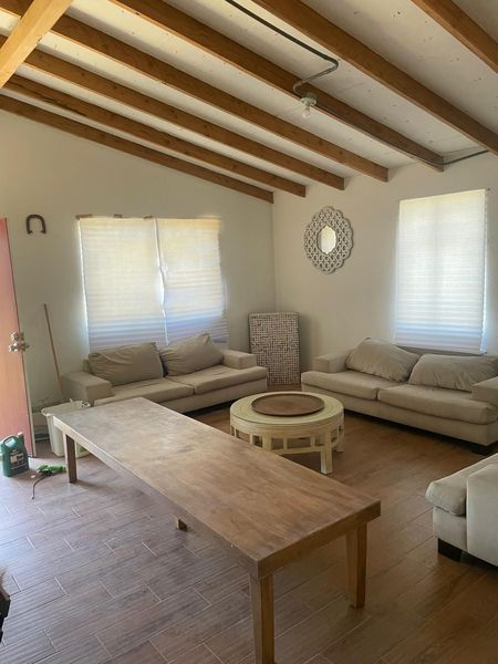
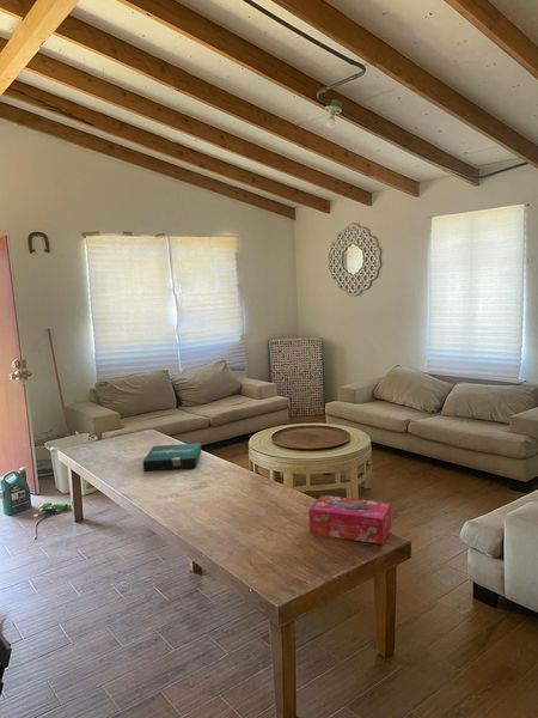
+ tissue box (350, 518)
+ pizza box (173, 456)
